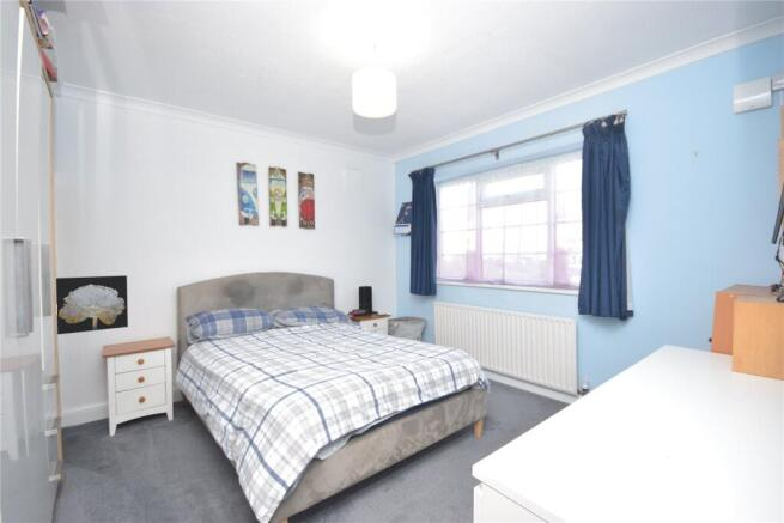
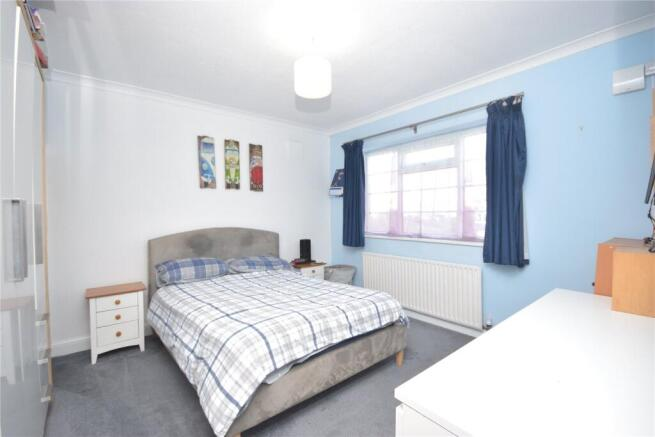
- wall art (93, 303)
